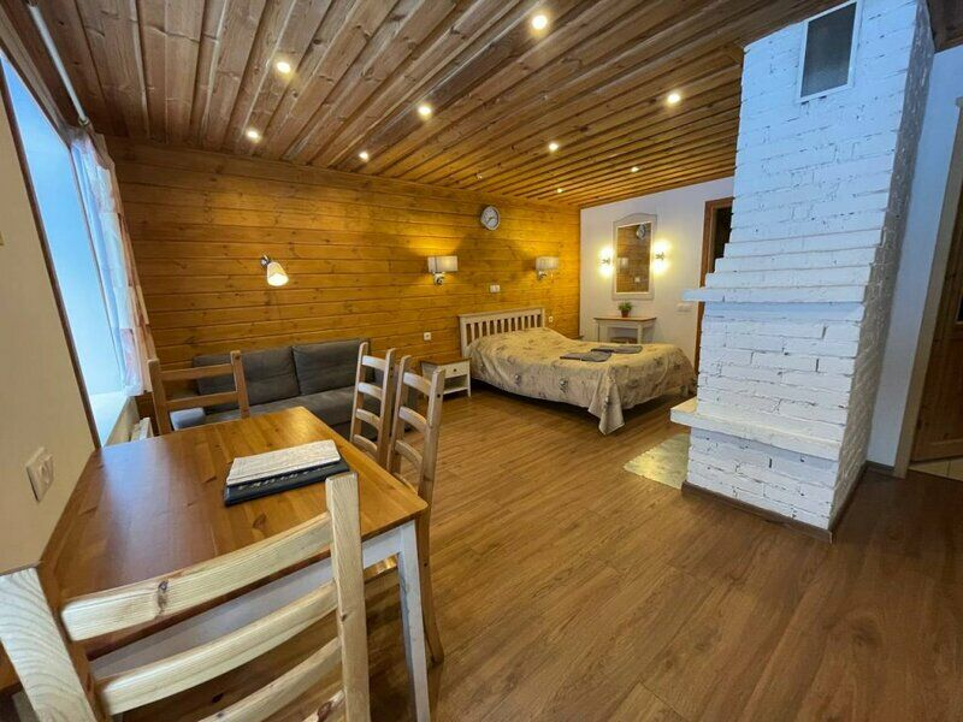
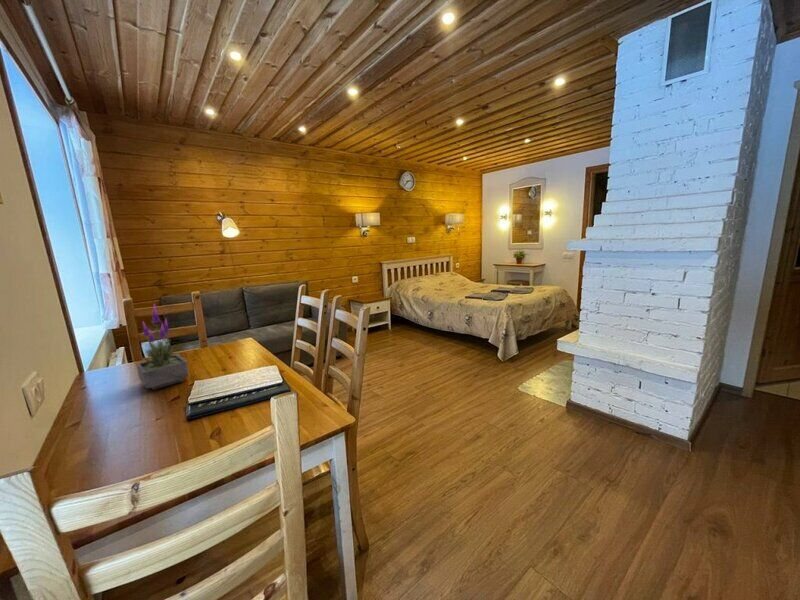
+ potted plant (158, 343)
